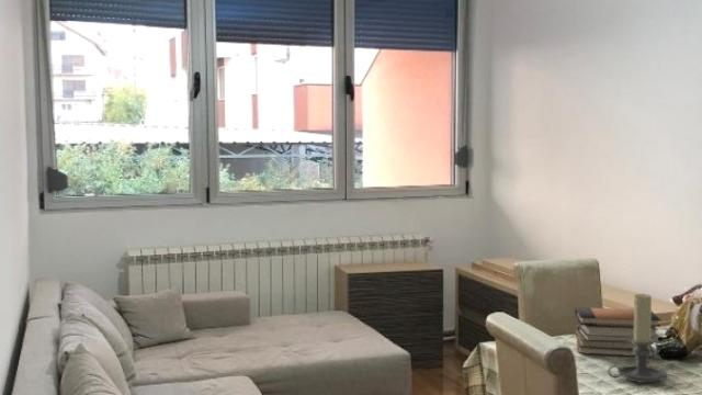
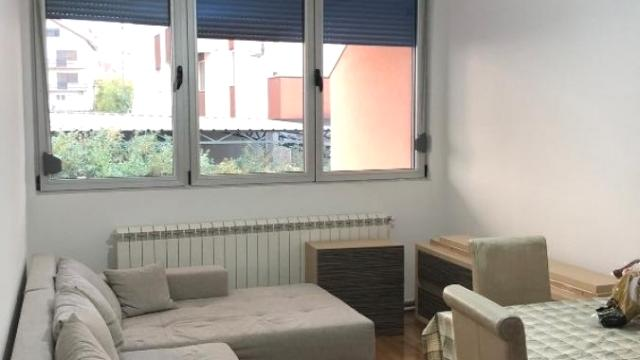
- candle holder (637, 336)
- book stack (615, 331)
